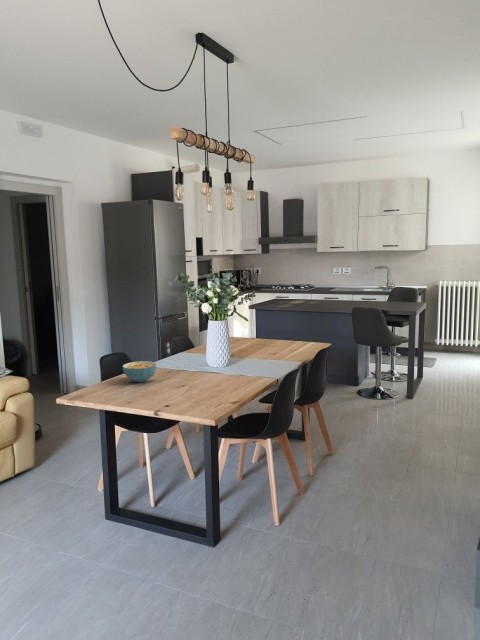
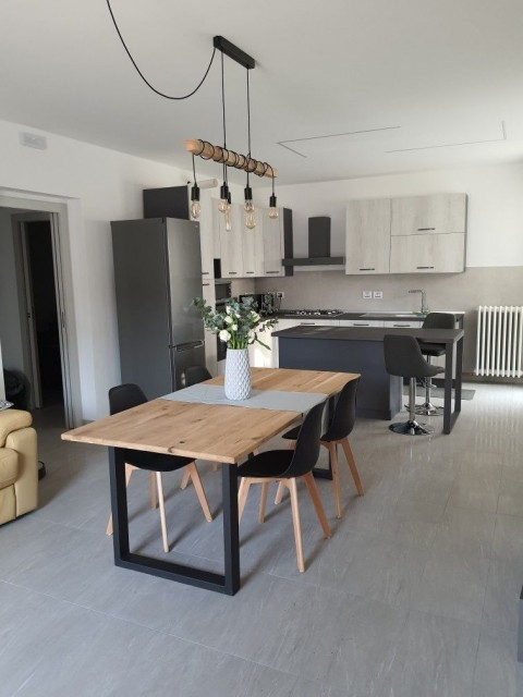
- cereal bowl (140, 372)
